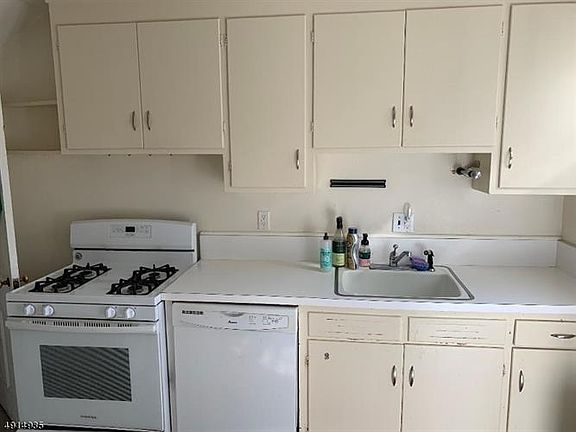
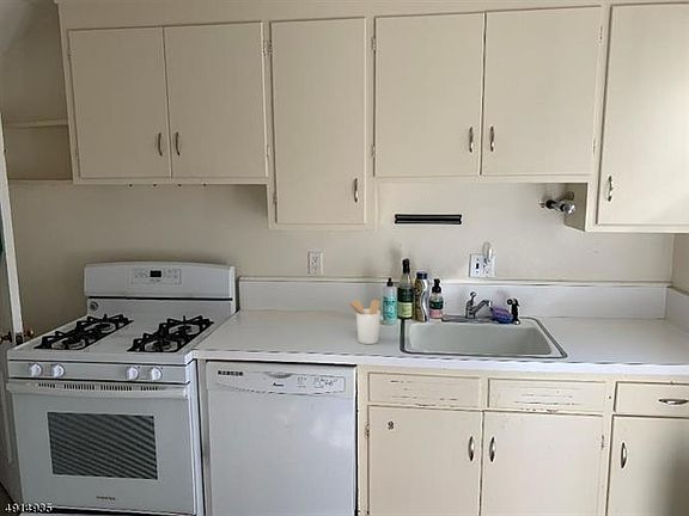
+ utensil holder (362, 320)
